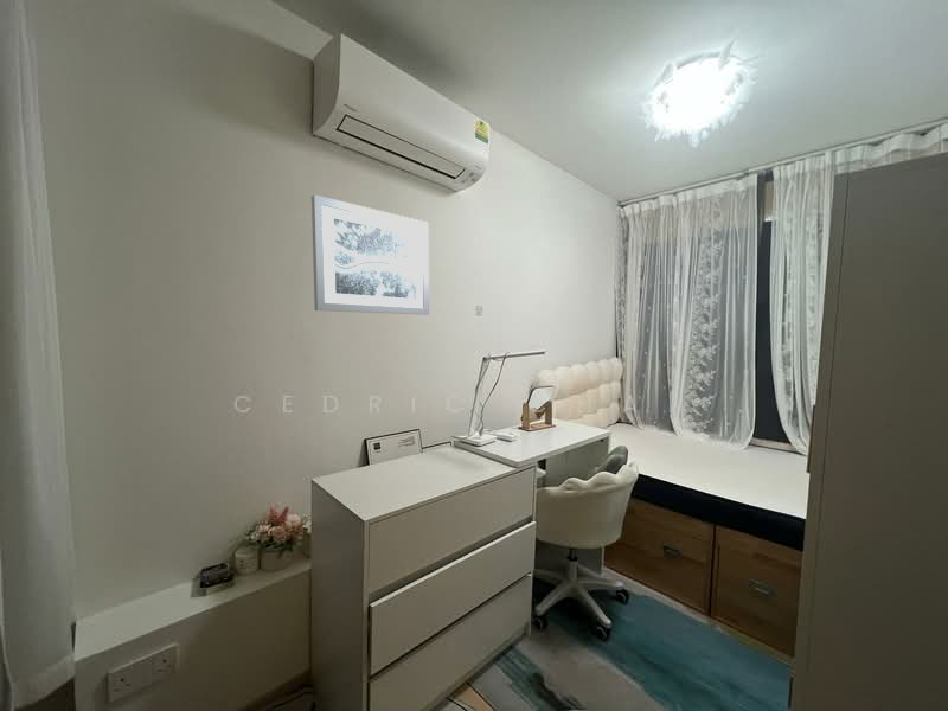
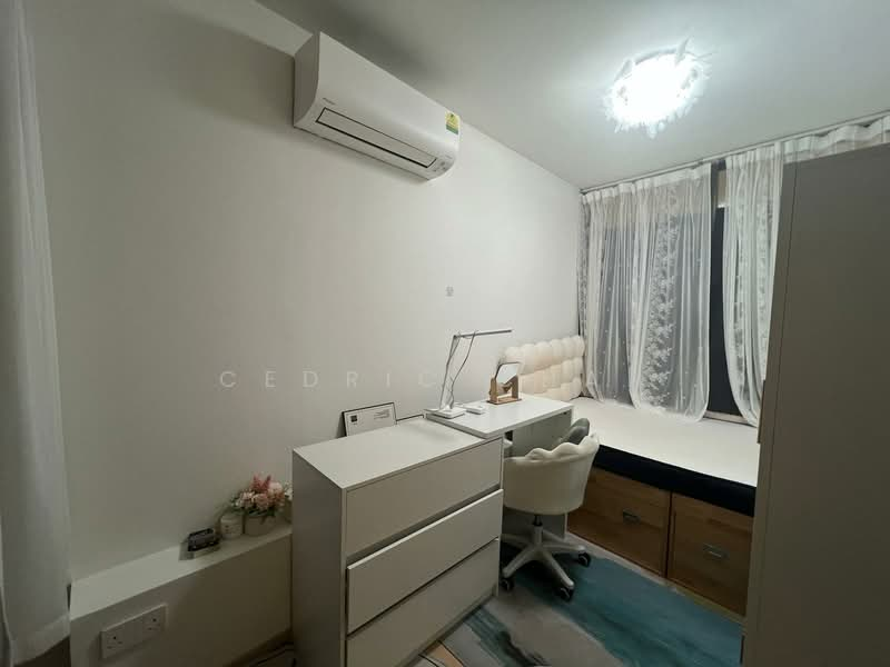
- wall art (377, 262)
